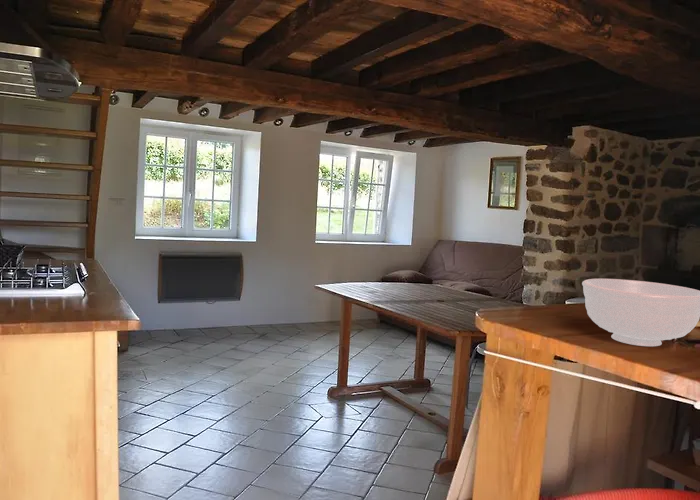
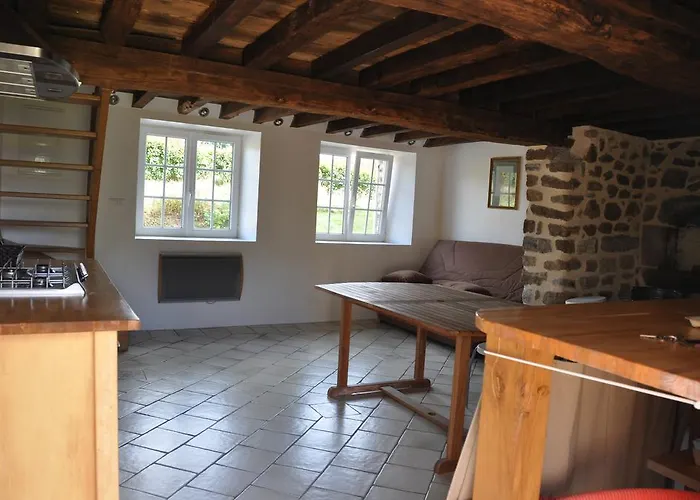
- bowl (639, 313)
